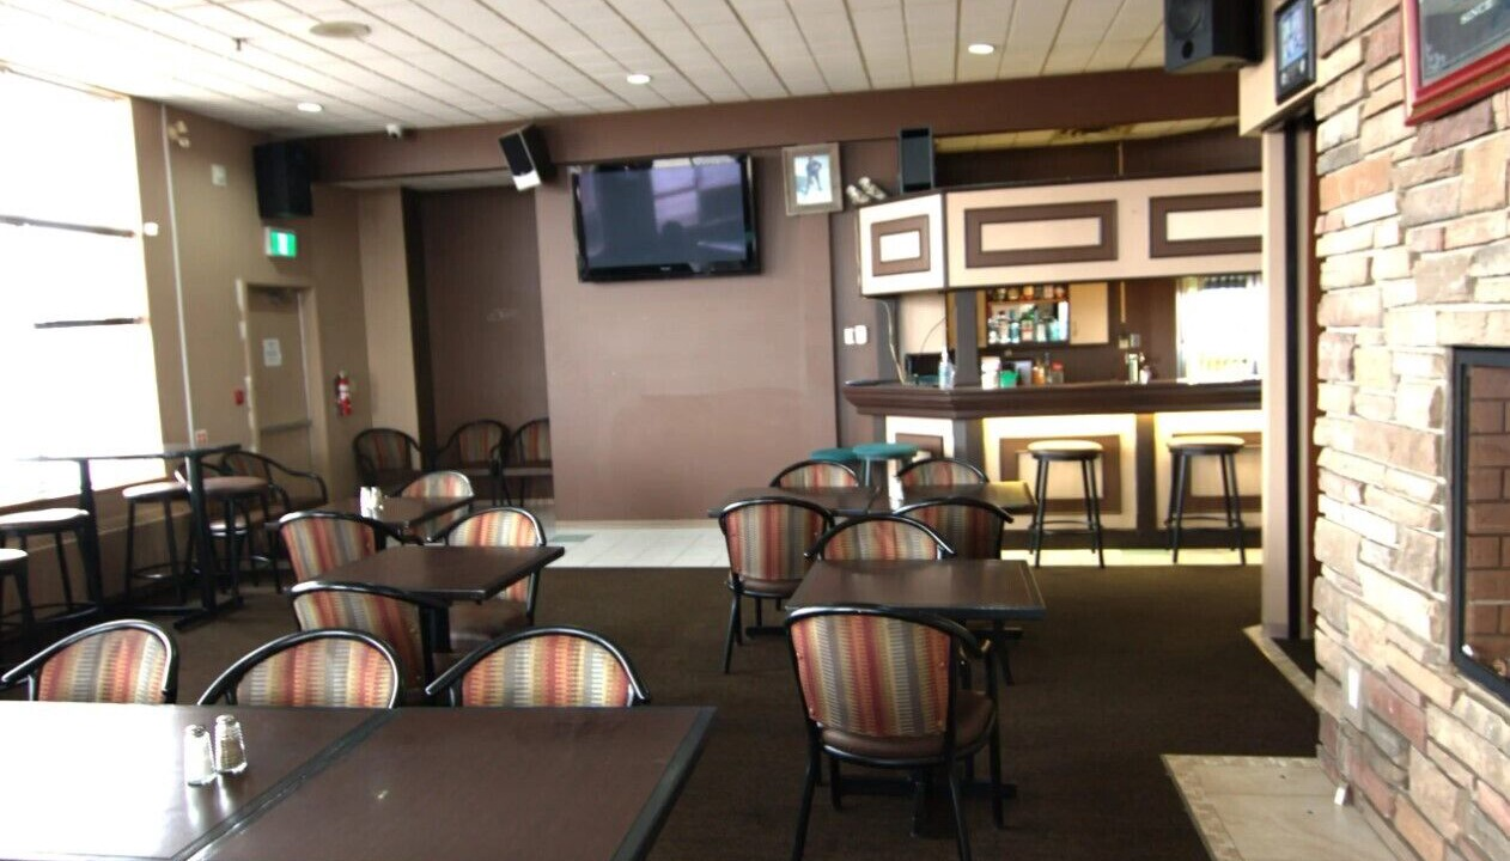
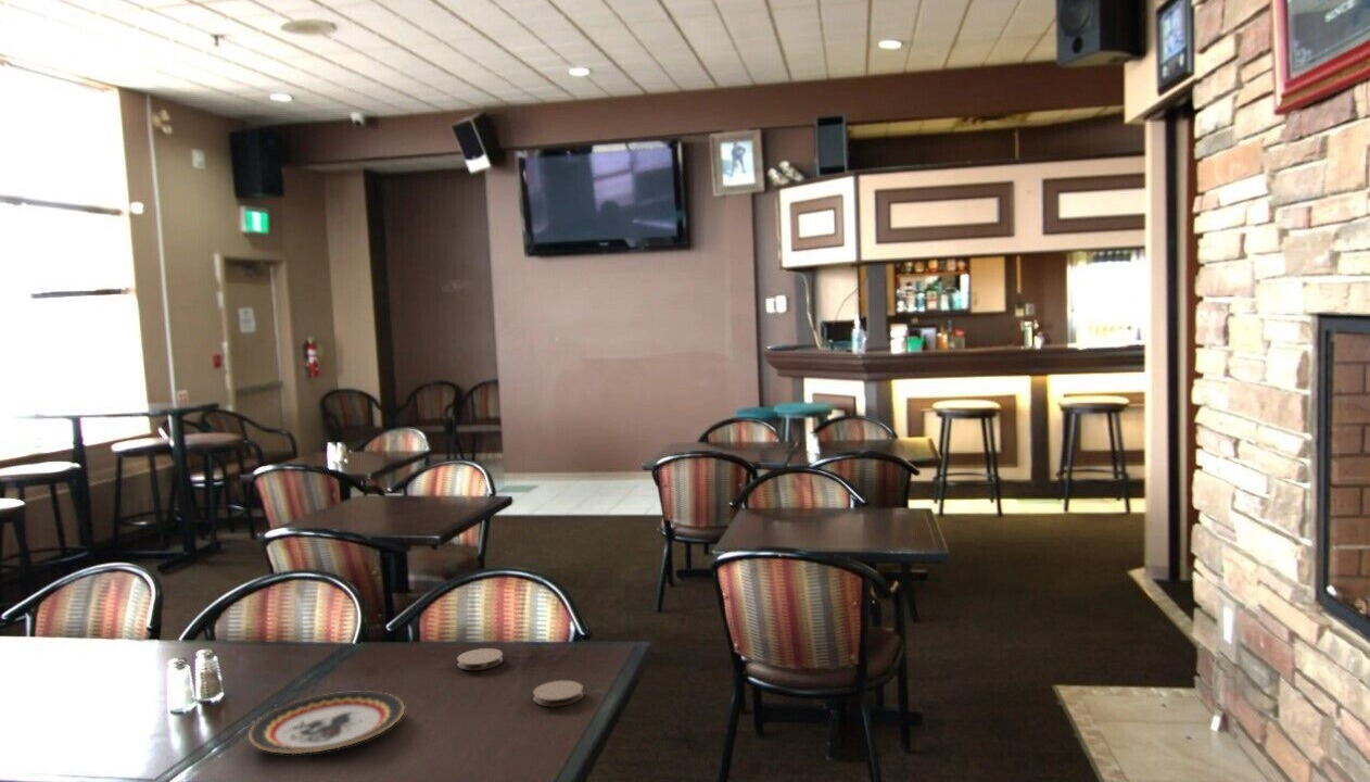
+ coaster (558, 693)
+ coaster (480, 658)
+ plate (328, 724)
